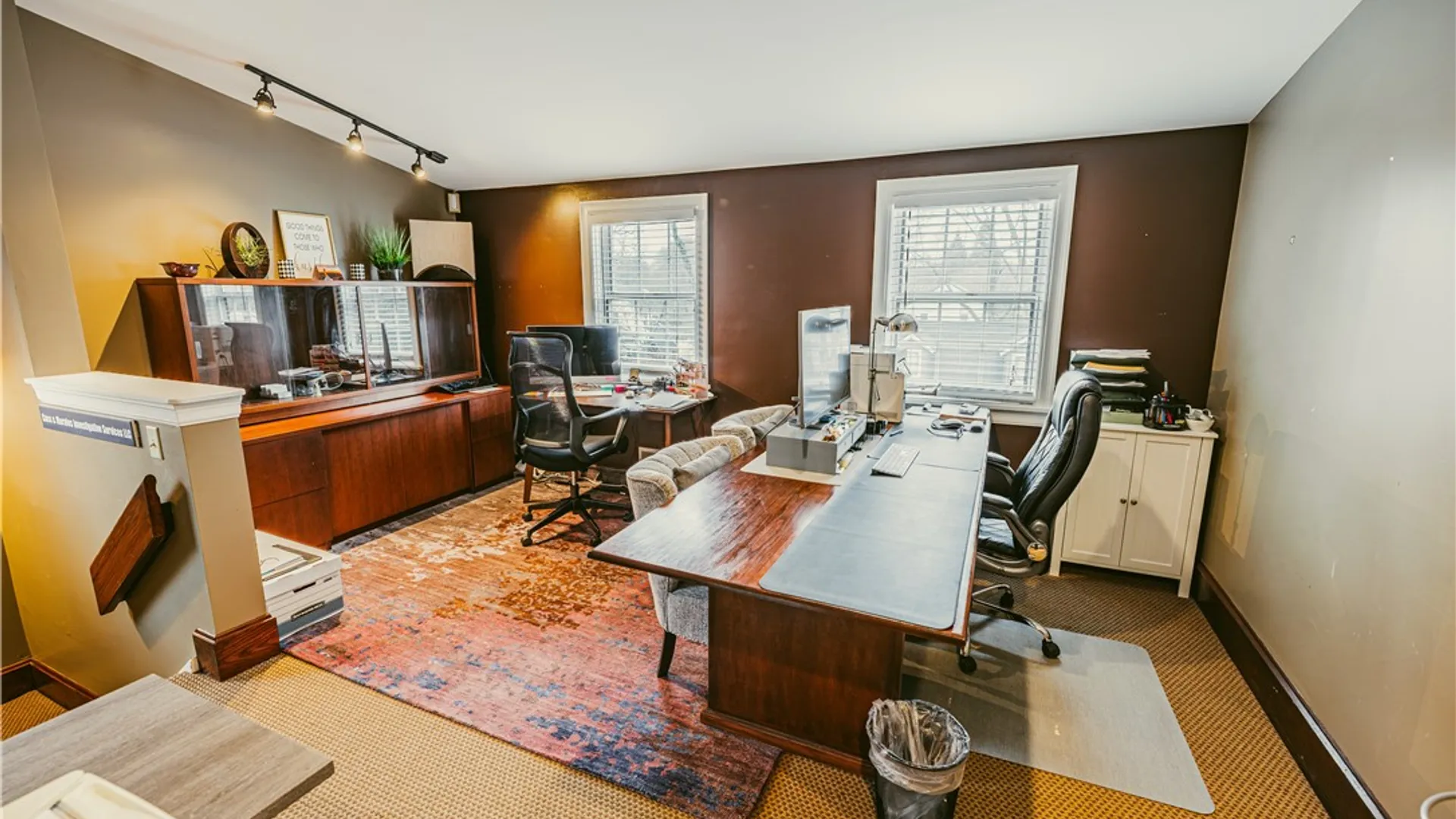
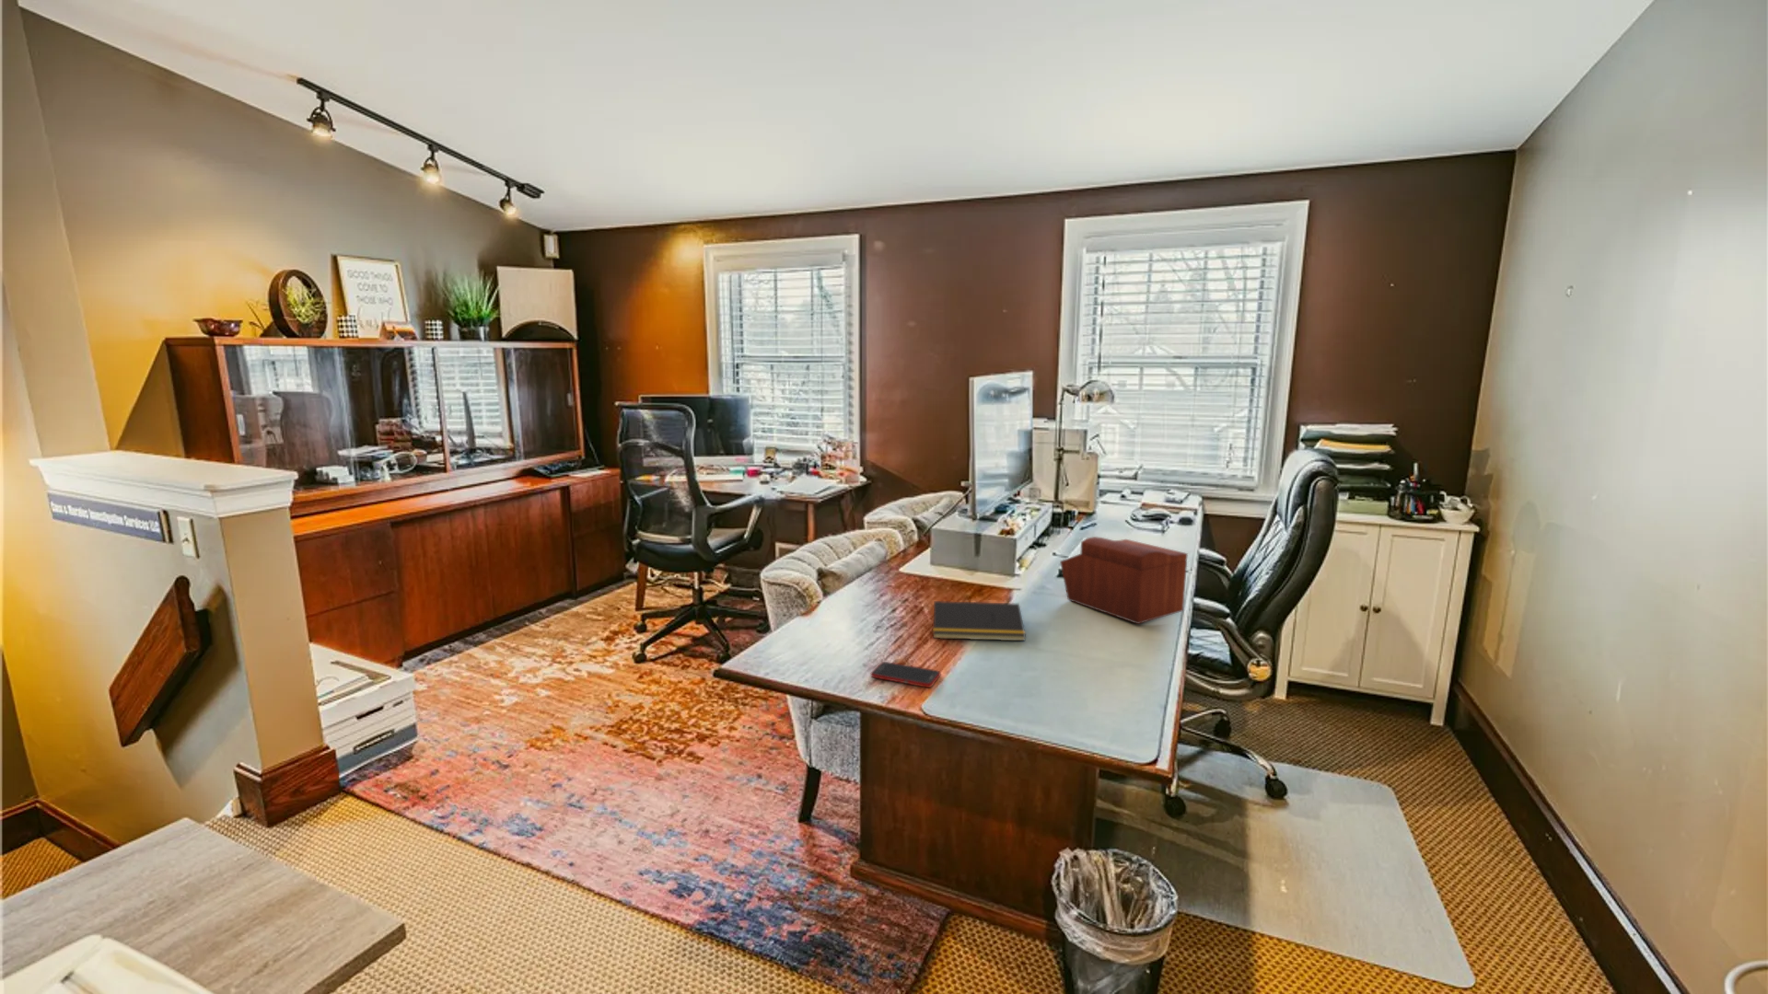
+ notepad (977, 619)
+ sewing box (1122, 570)
+ cell phone (905, 674)
